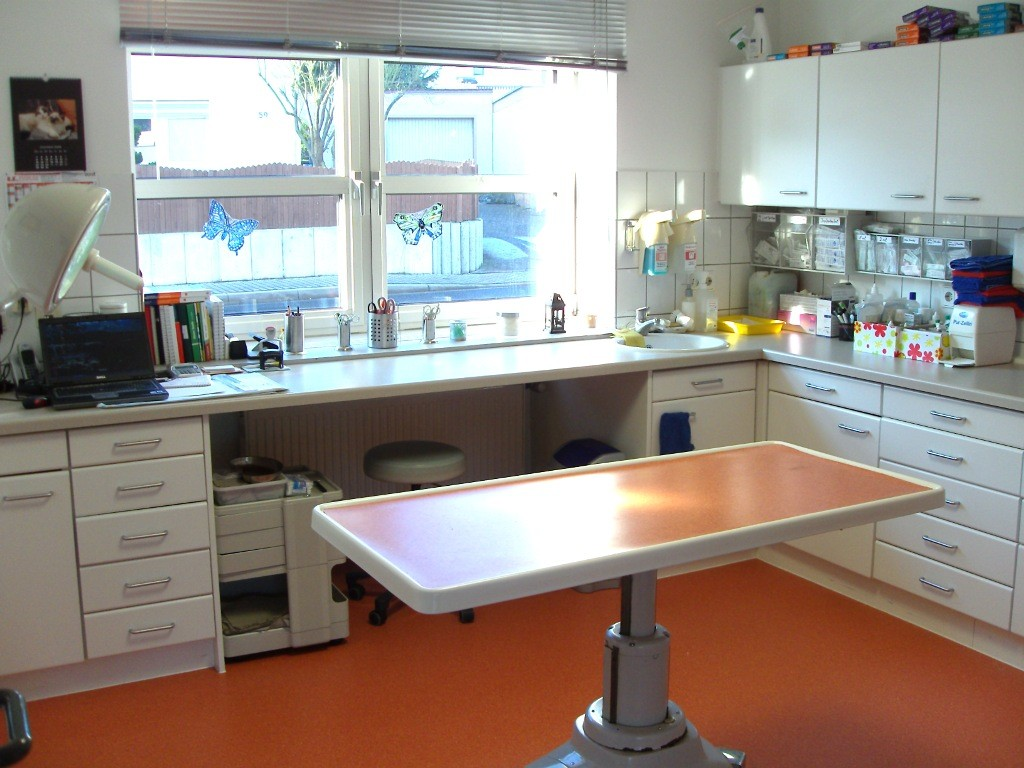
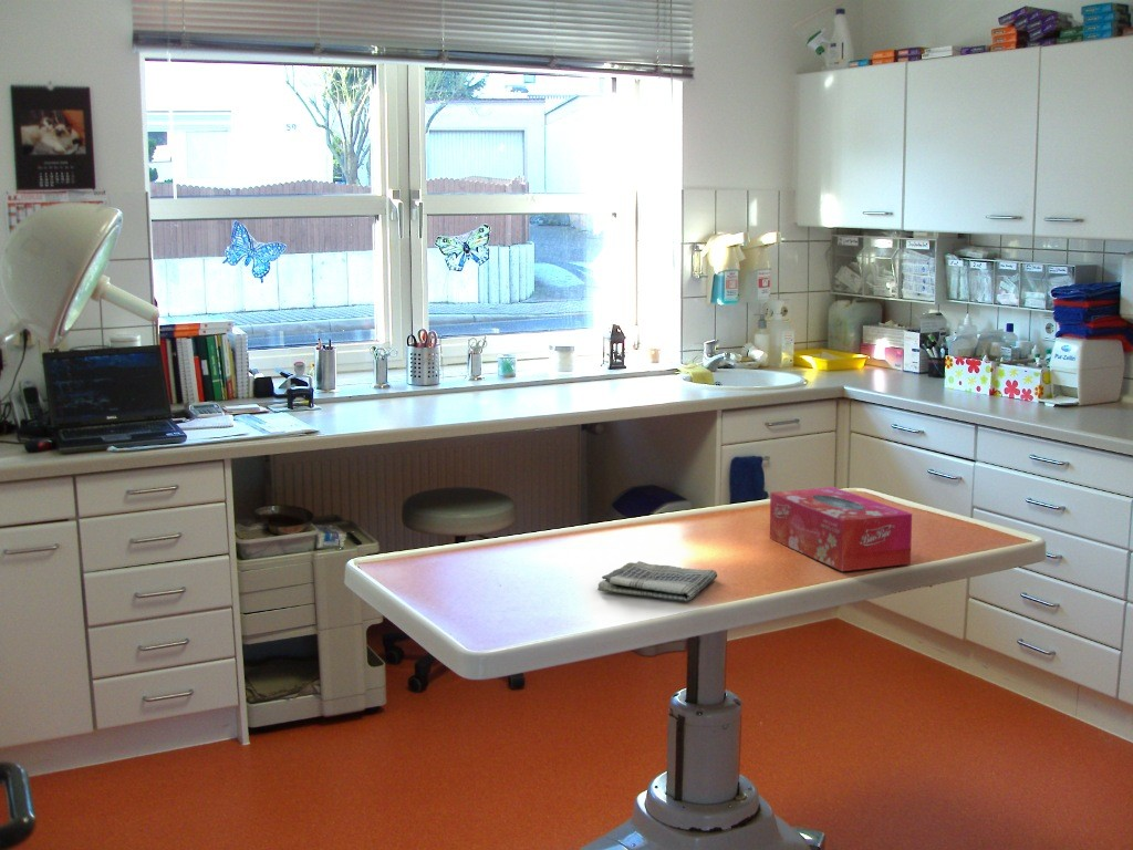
+ dish towel (657, 578)
+ tissue box (836, 526)
